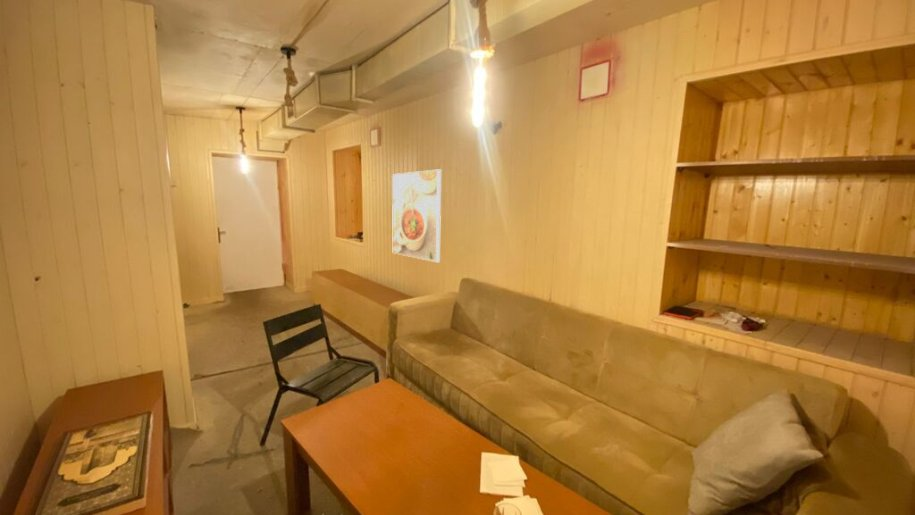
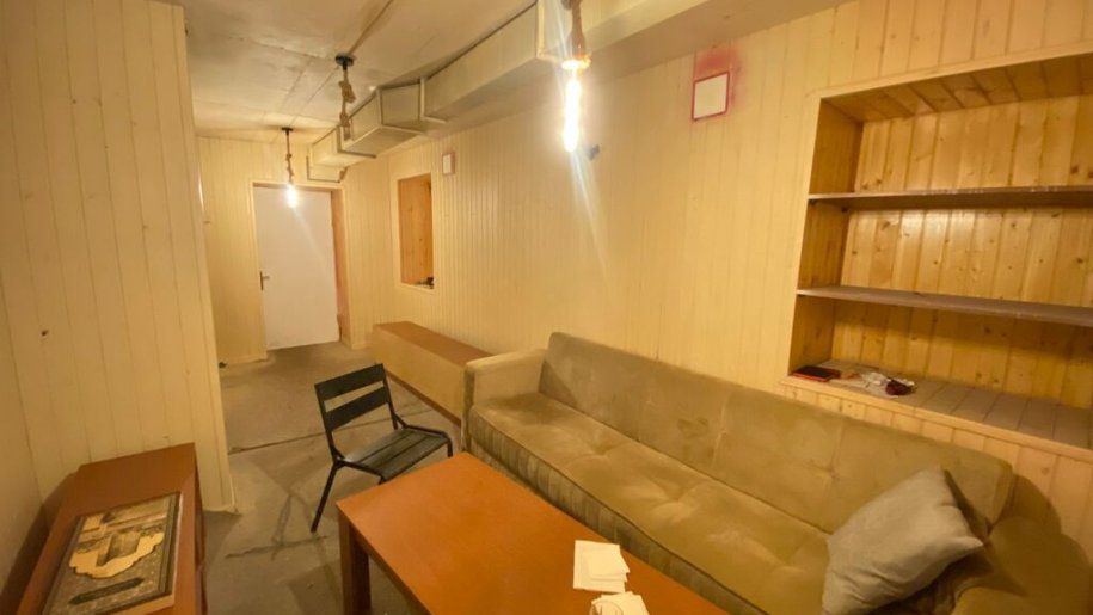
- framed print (414, 215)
